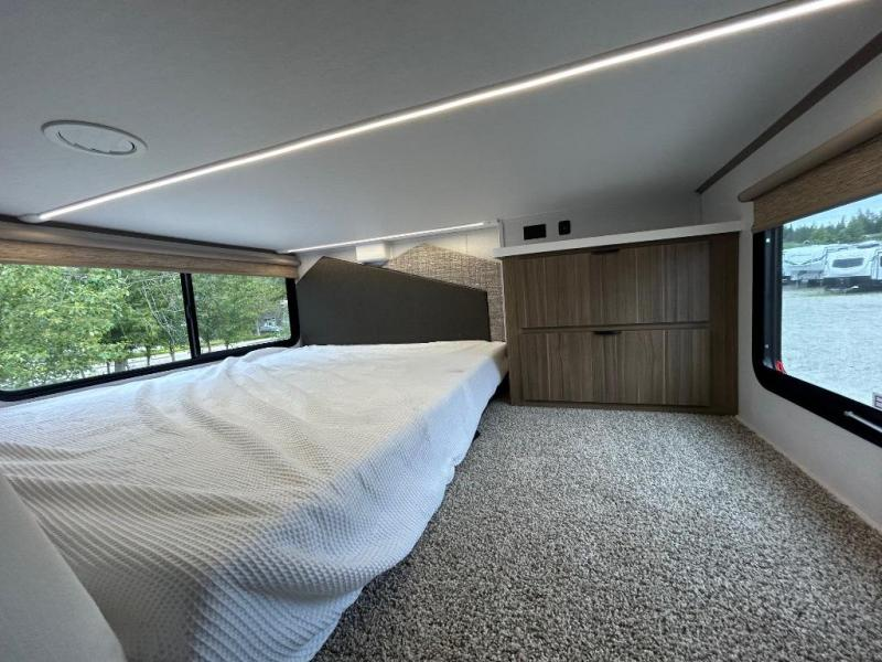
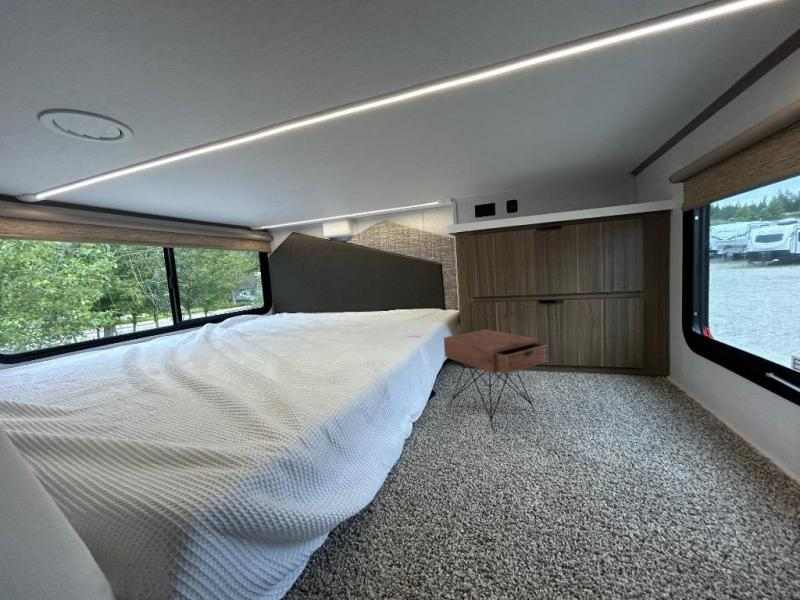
+ nightstand (494, 373)
